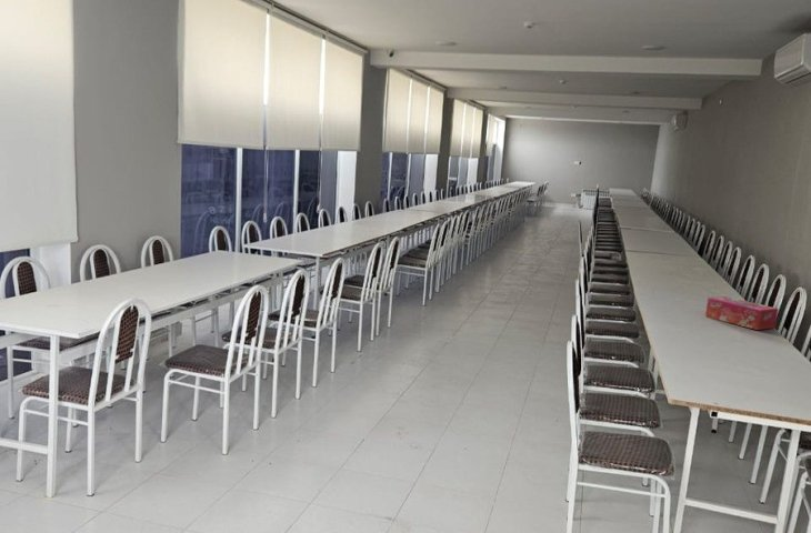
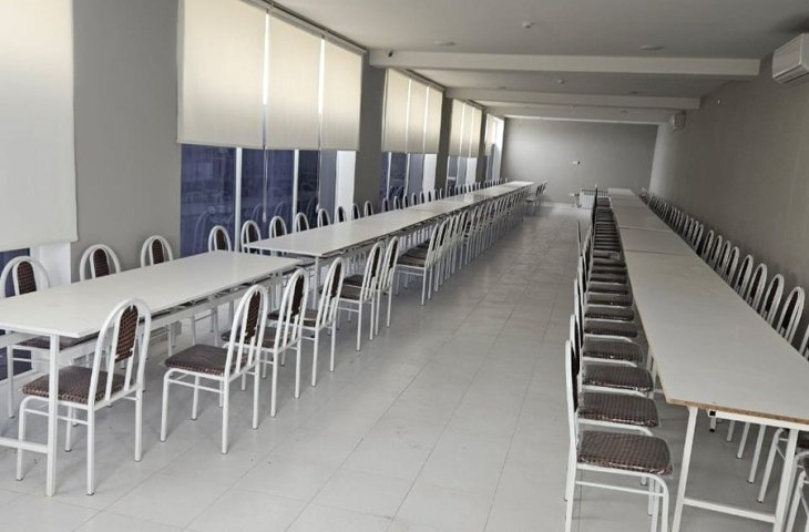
- tissue box (740, 312)
